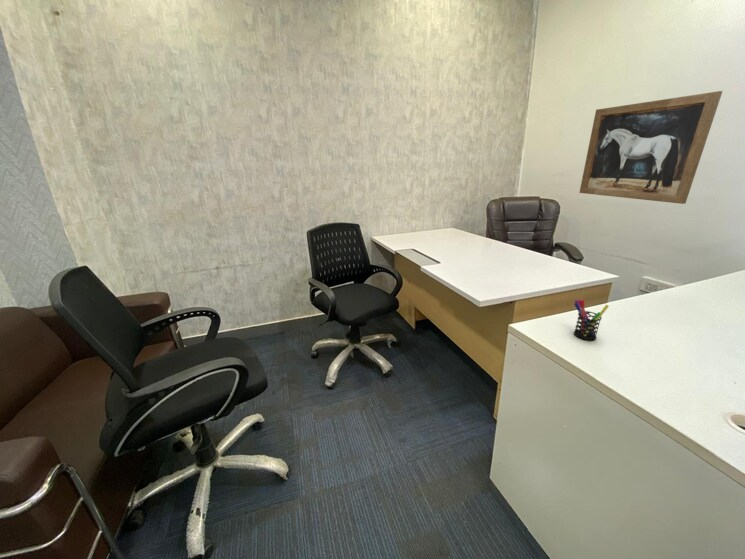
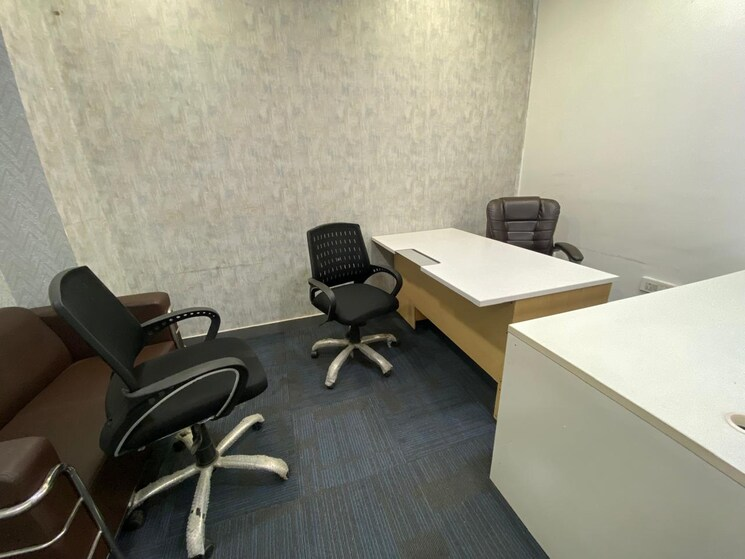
- pen holder (589, 319)
- wall art (636, 152)
